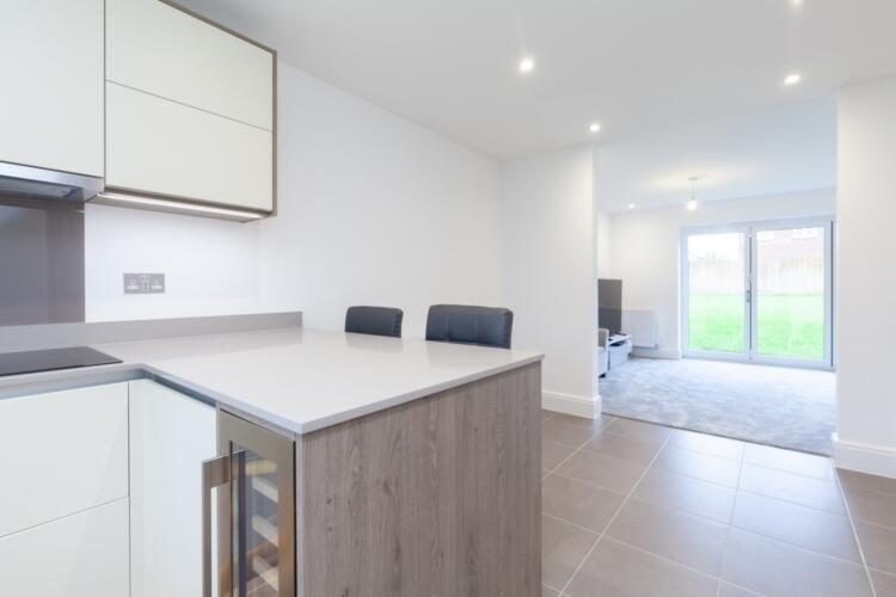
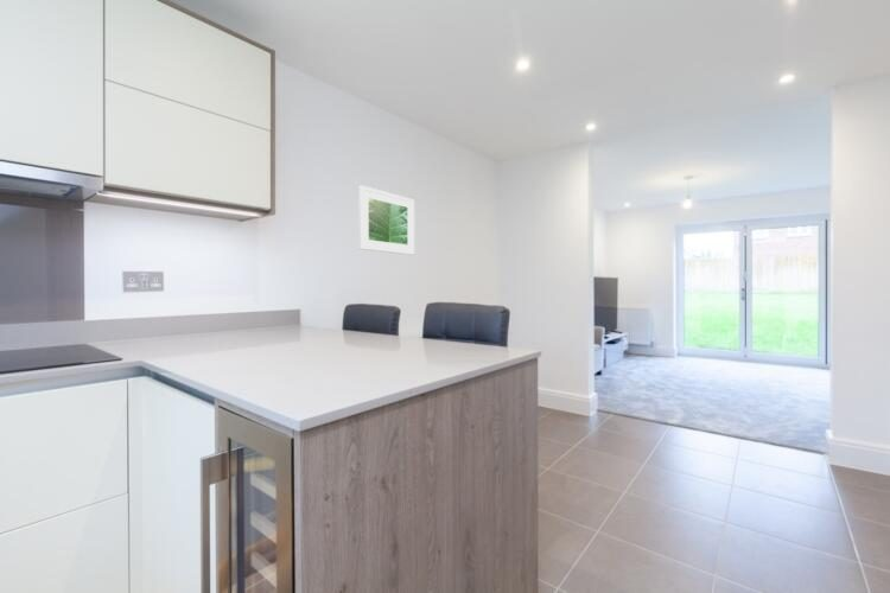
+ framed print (388, 222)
